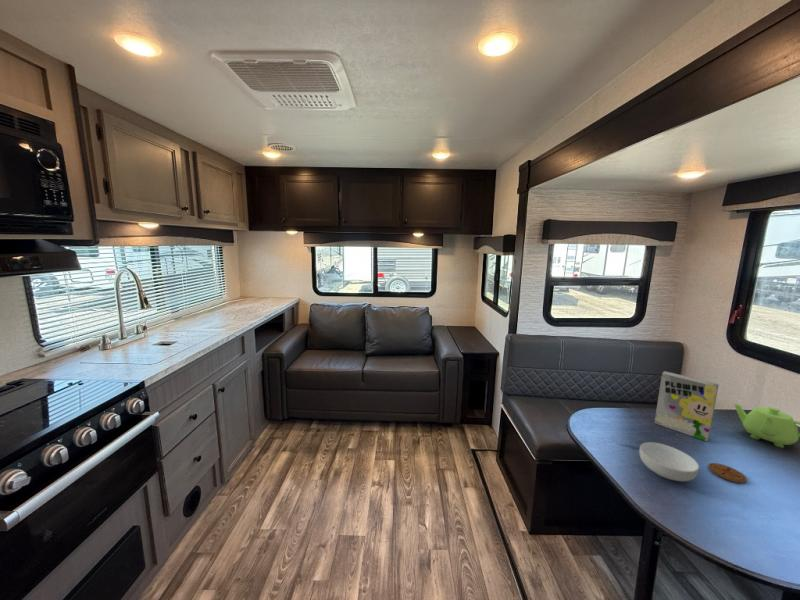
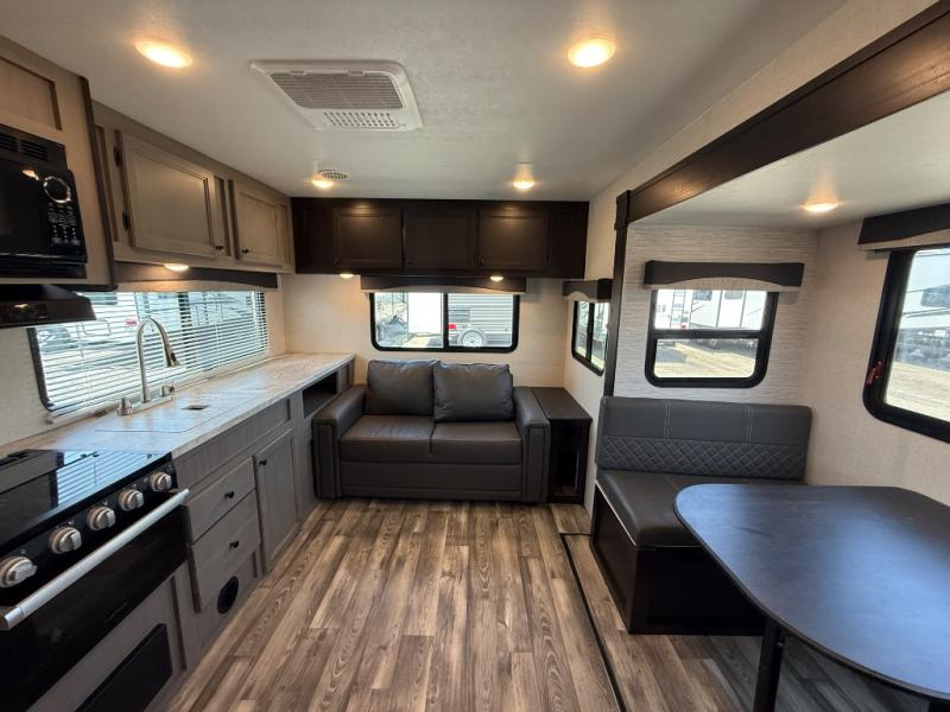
- cereal box (684, 404)
- cereal bowl (666, 464)
- teapot (769, 423)
- coaster (726, 472)
